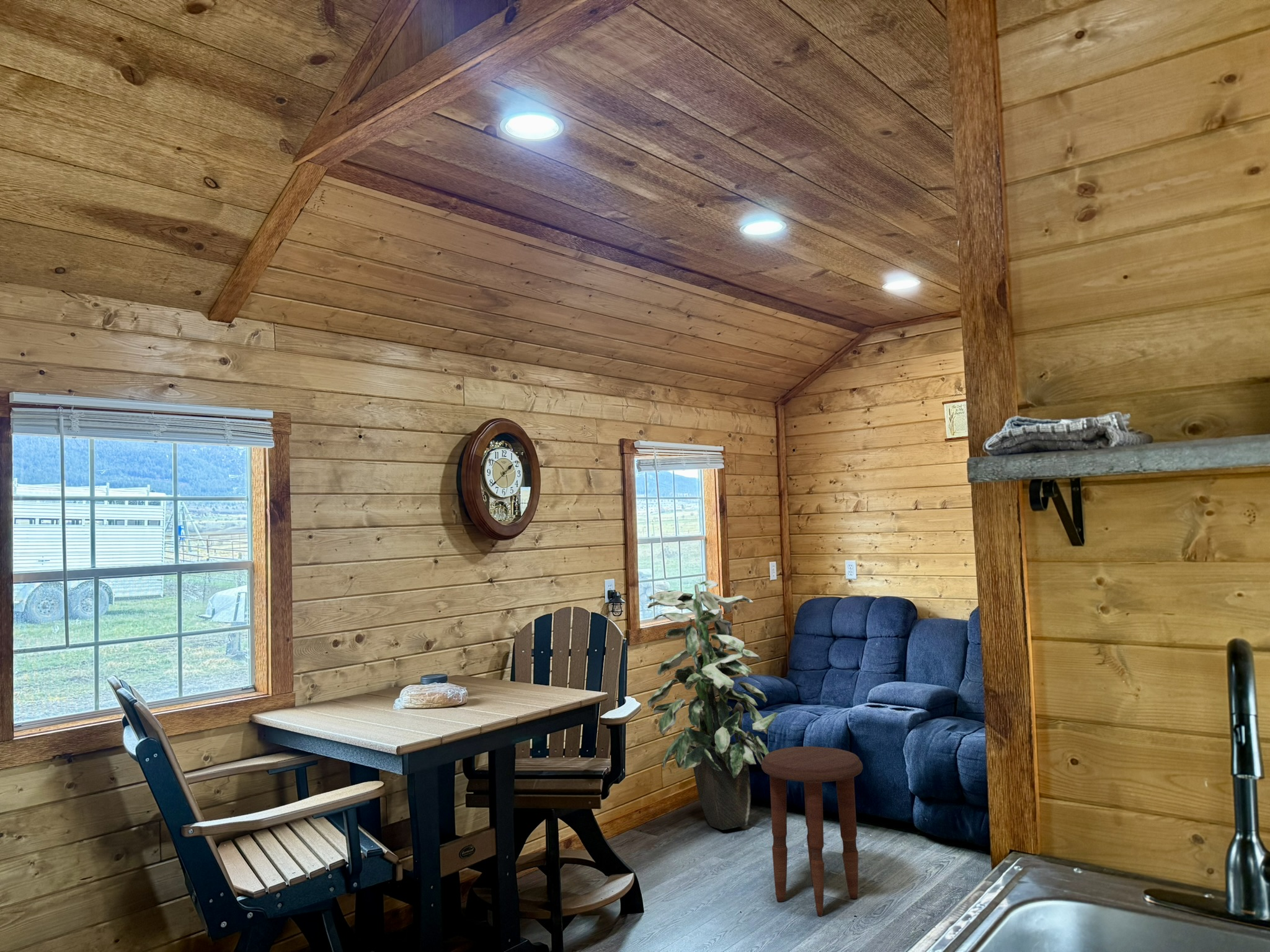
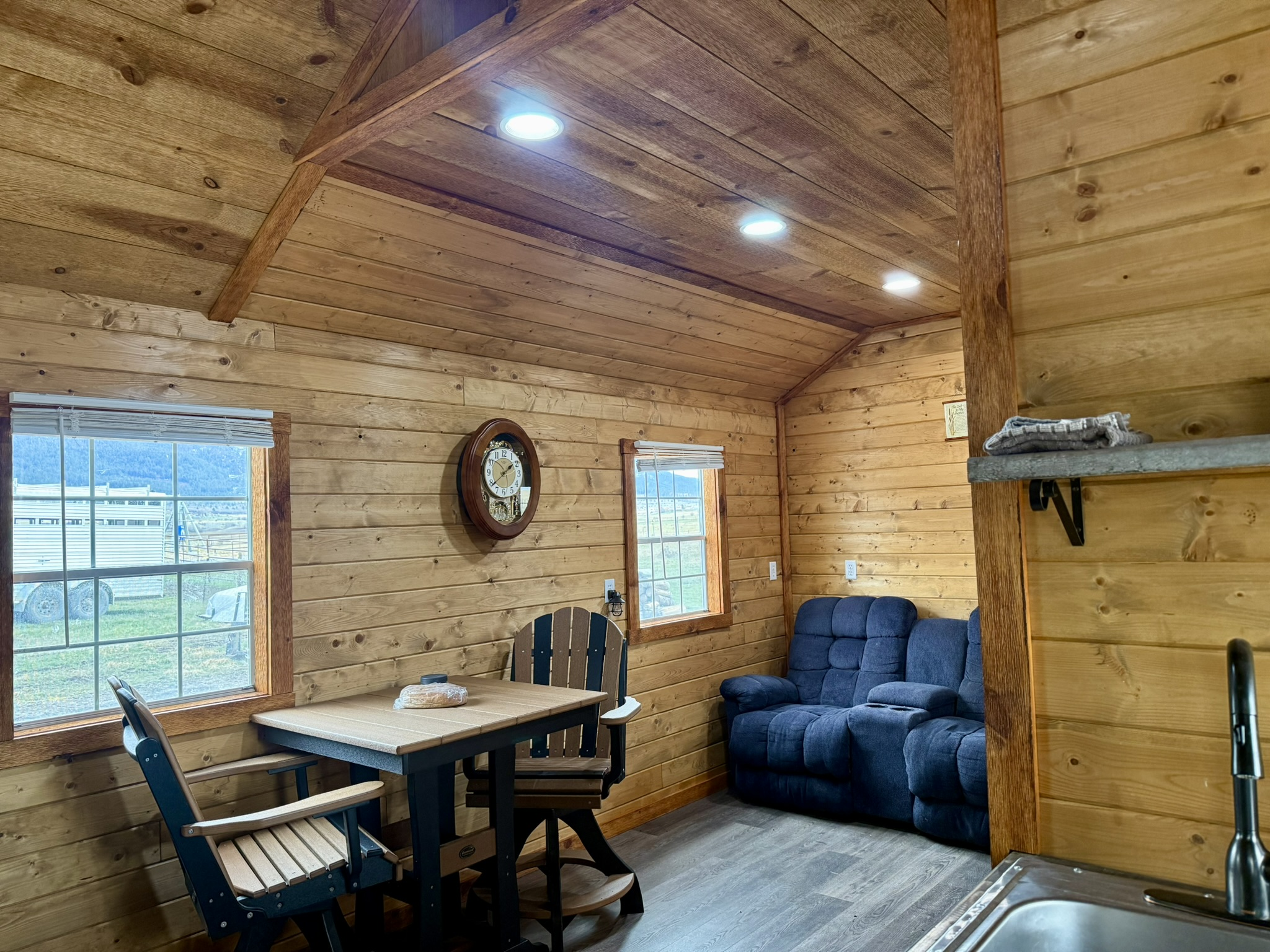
- side table (814, 827)
- indoor plant (709, 702)
